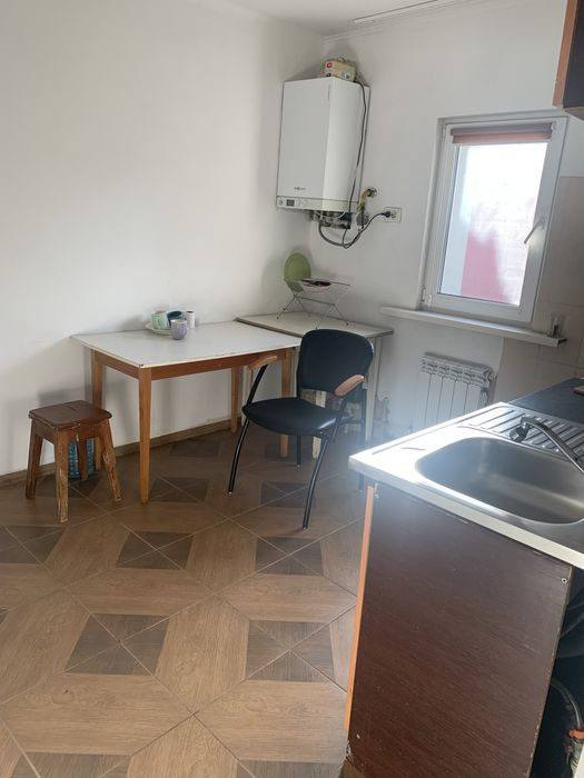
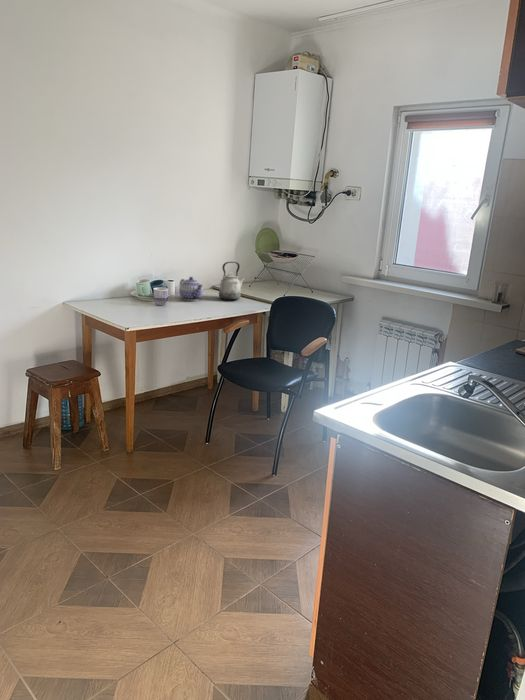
+ teapot (190, 288)
+ kettle (233, 280)
